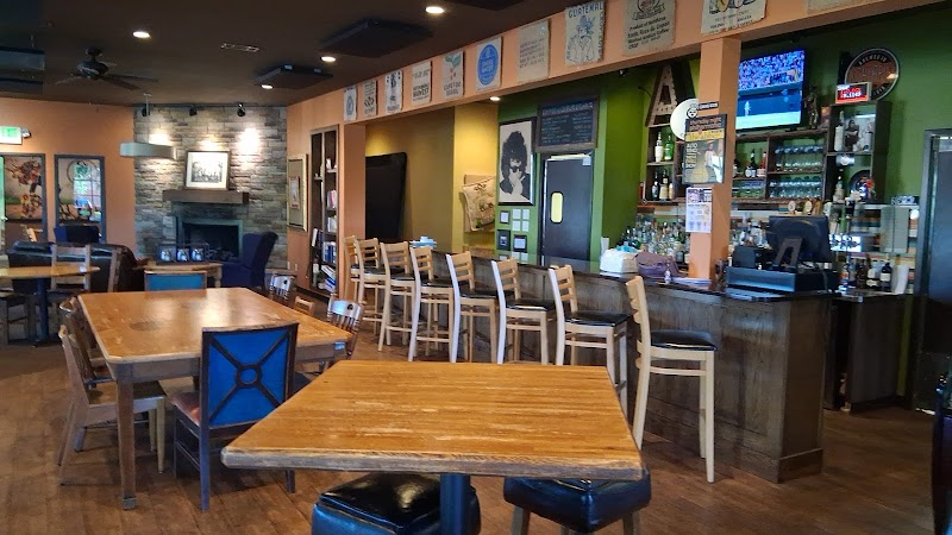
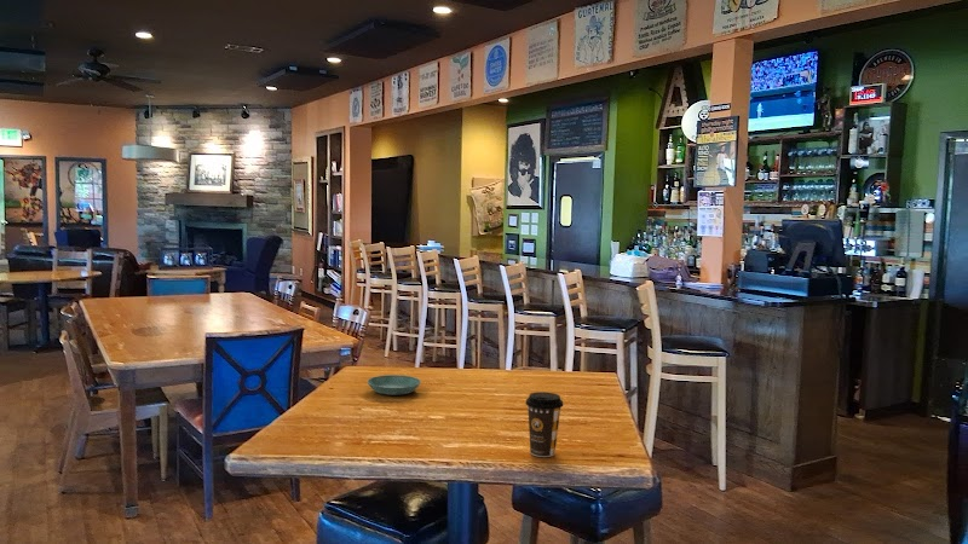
+ coffee cup (543, 424)
+ saucer (393, 386)
